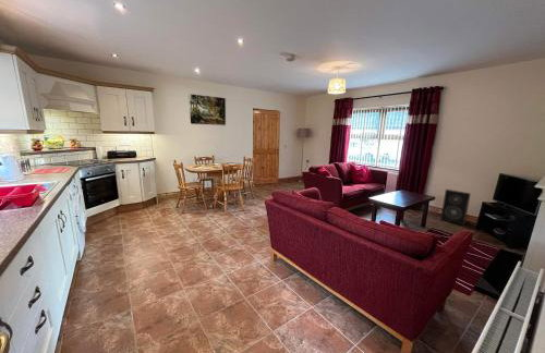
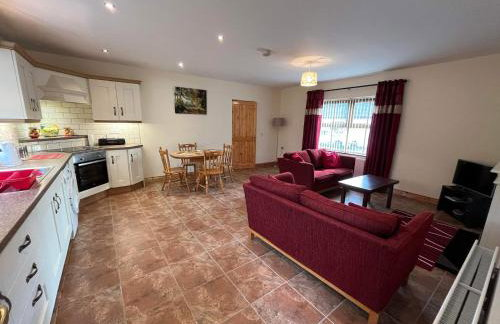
- speaker (456, 205)
